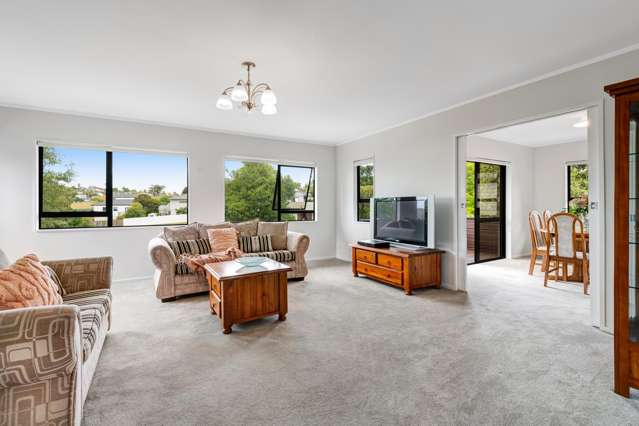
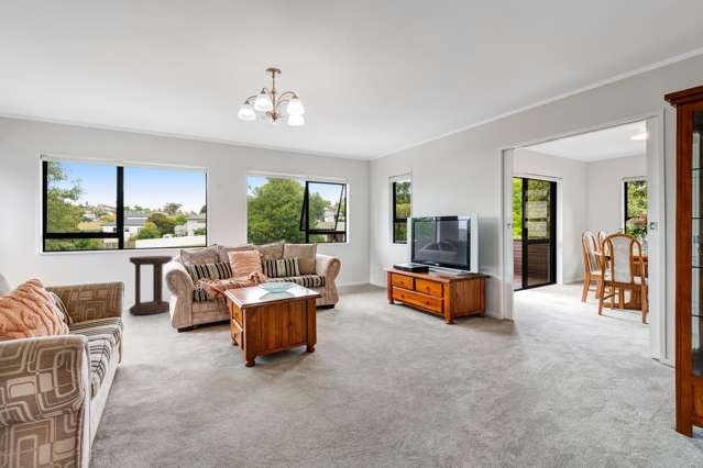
+ side table (153, 283)
